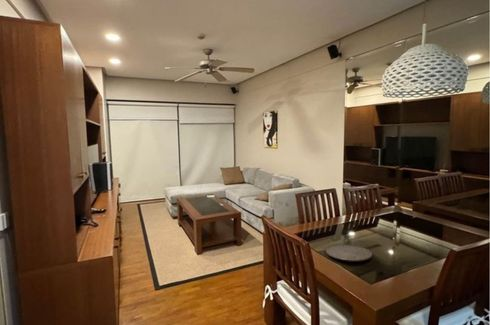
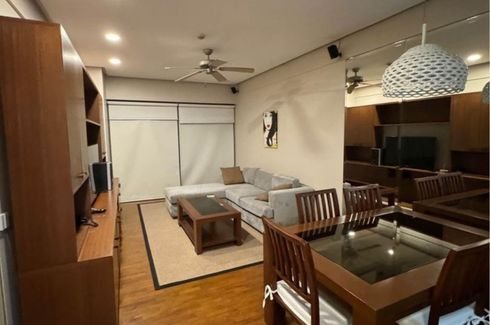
- plate (348, 252)
